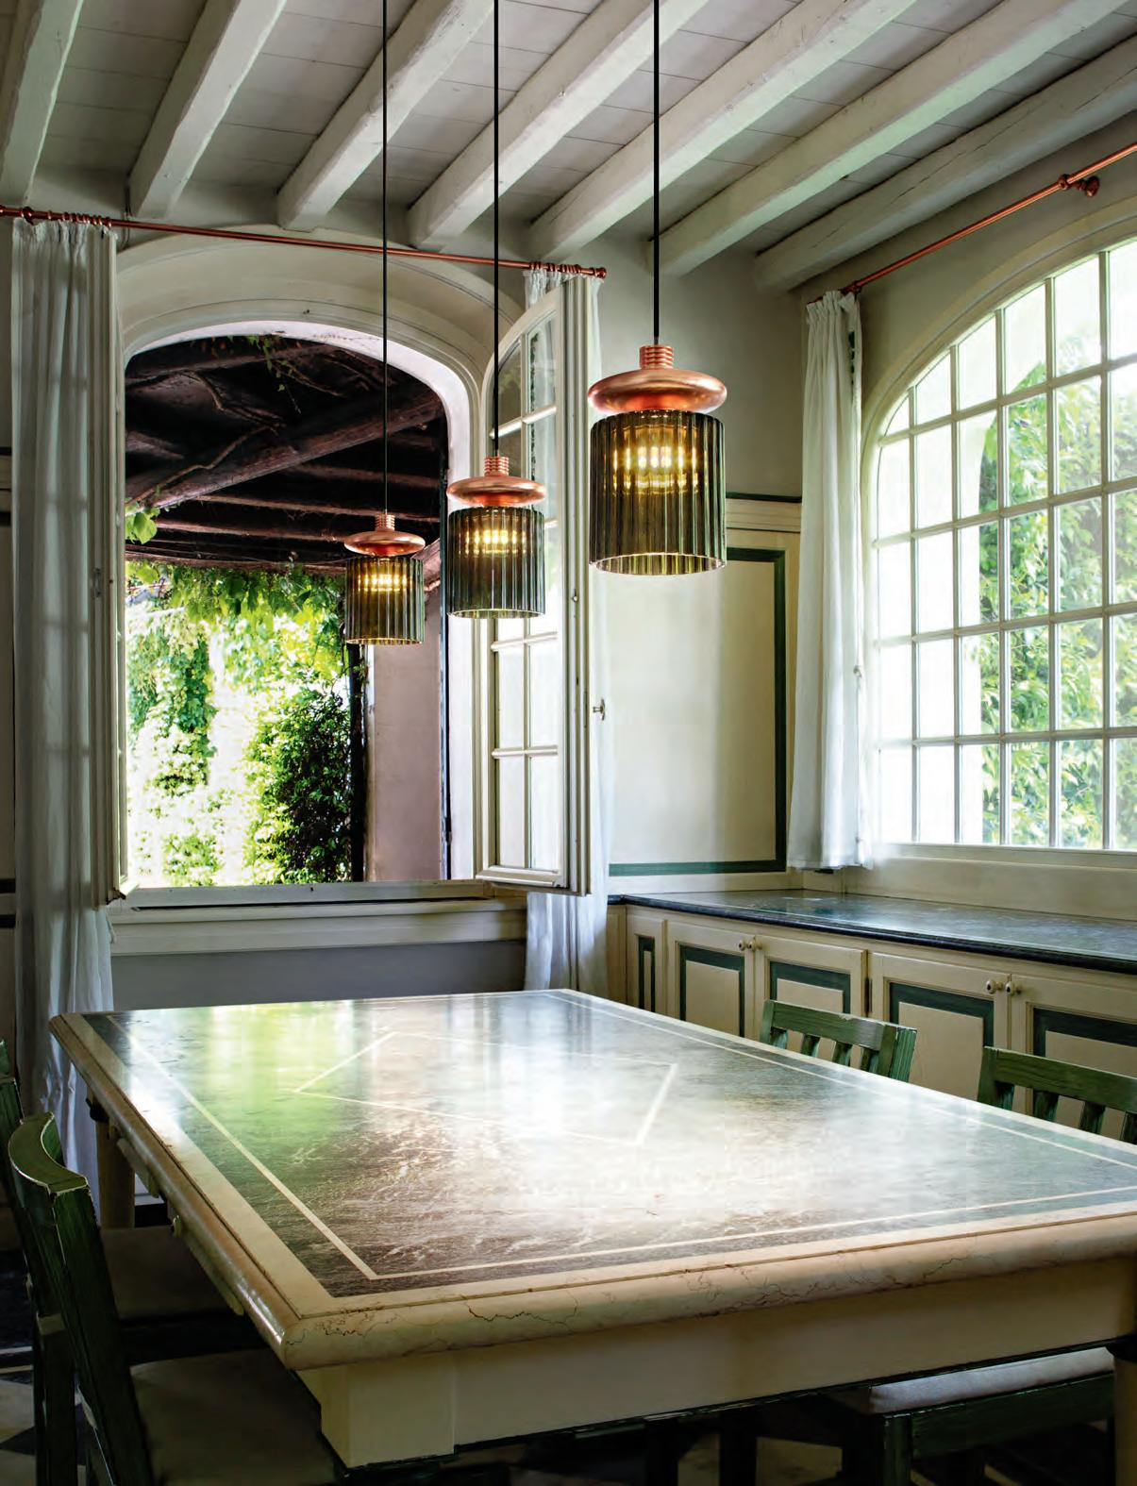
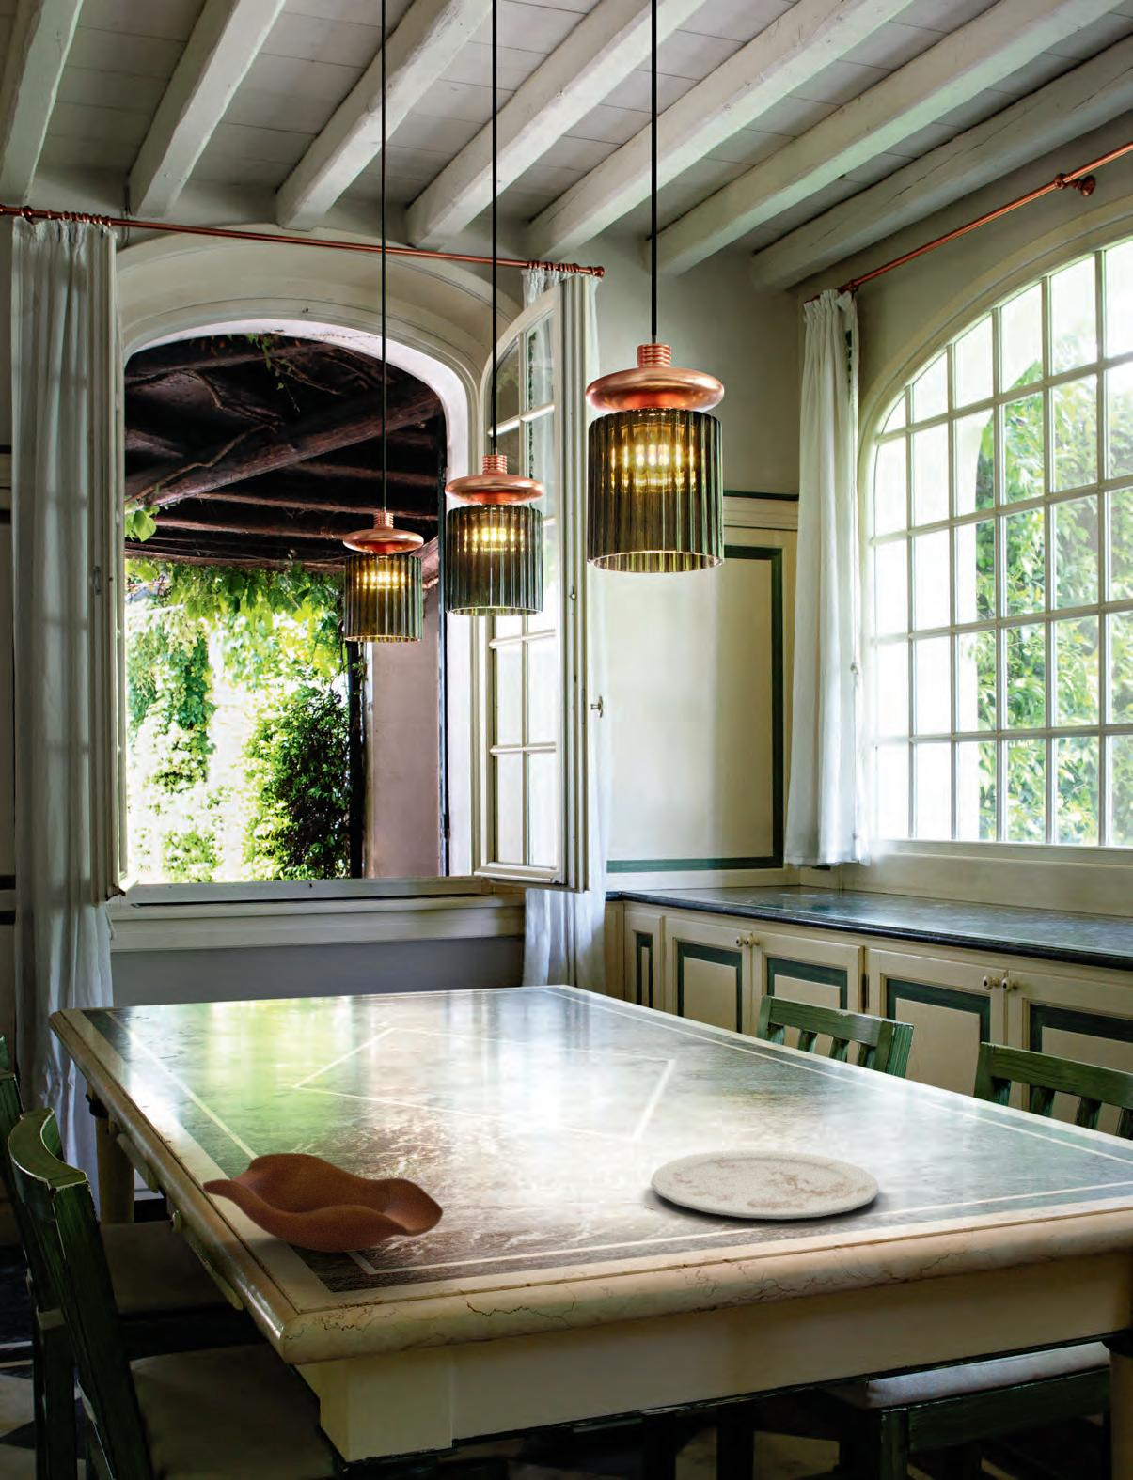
+ wooden bowl (318, 1206)
+ plate (764, 1184)
